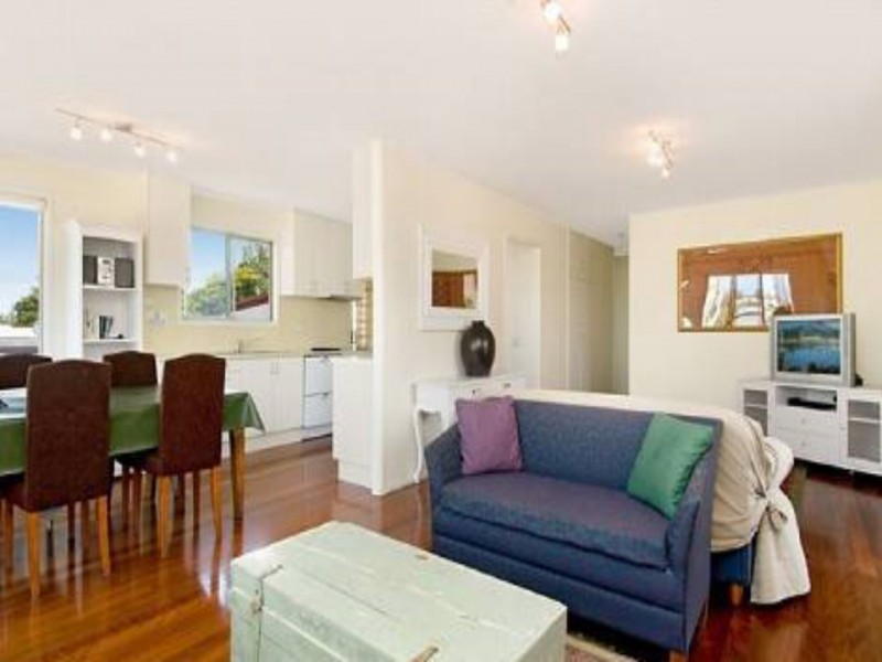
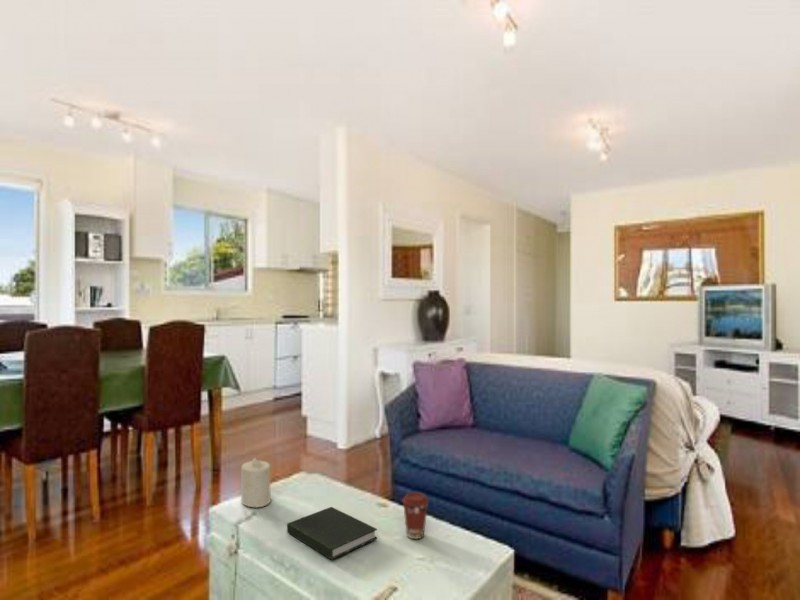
+ book (331, 530)
+ coffee cup (415, 515)
+ candle (256, 479)
